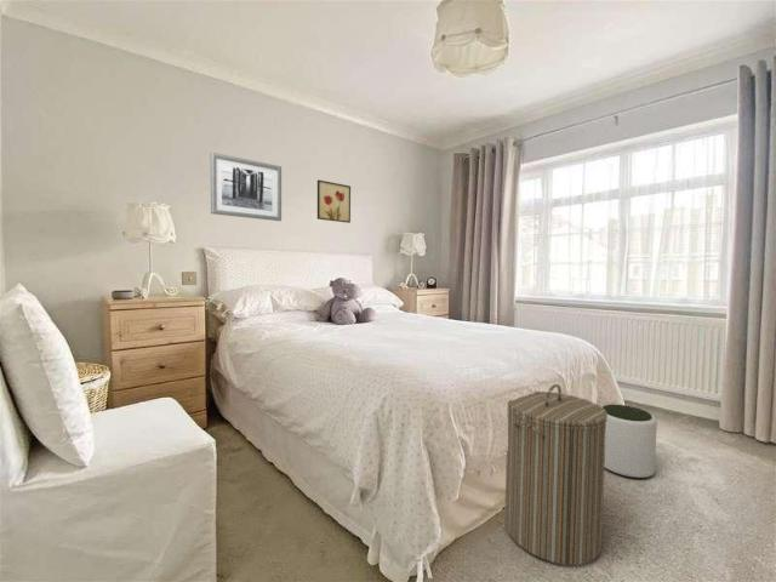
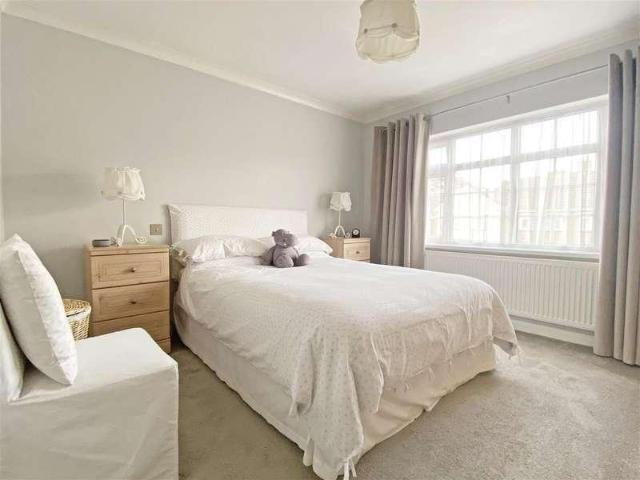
- laundry hamper (553, 458)
- plant pot (624, 439)
- wall art (333, 201)
- wall art (247, 188)
